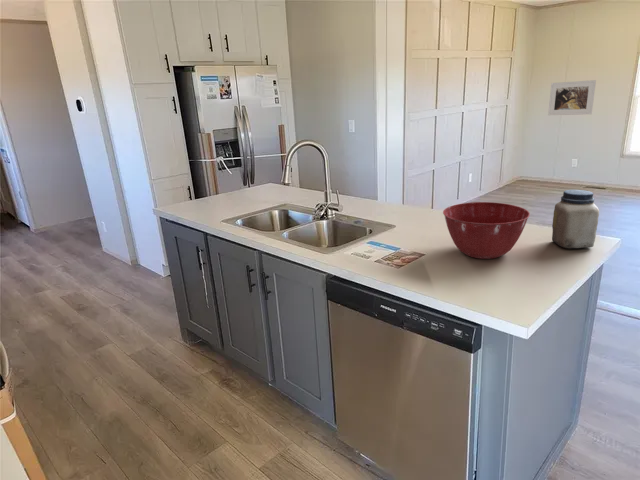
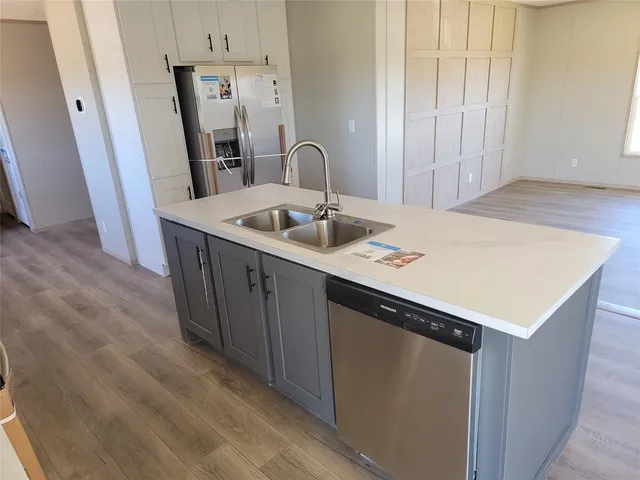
- jar (574, 218)
- mixing bowl (483, 232)
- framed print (571, 98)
